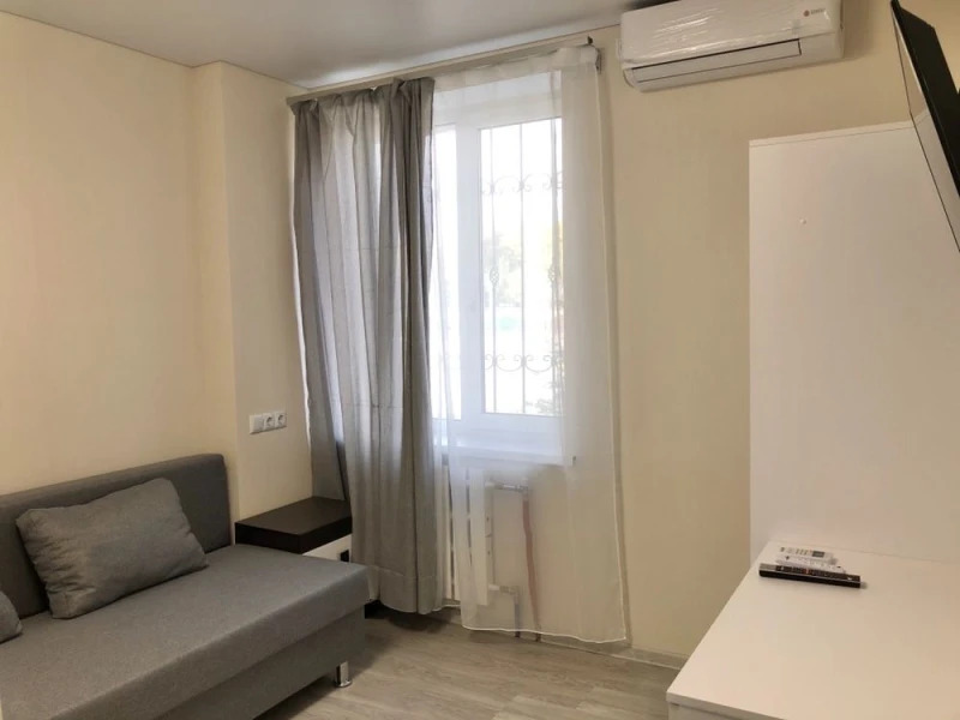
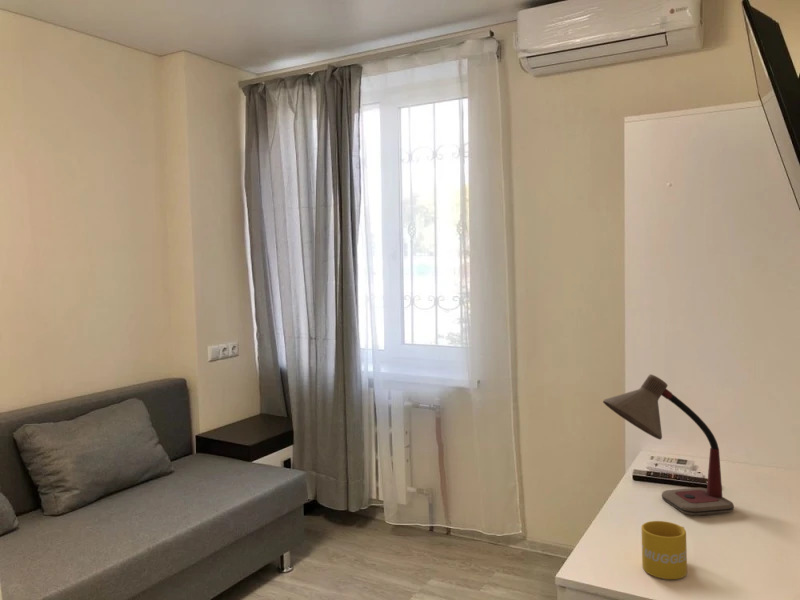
+ mug (668, 546)
+ desk lamp (661, 438)
